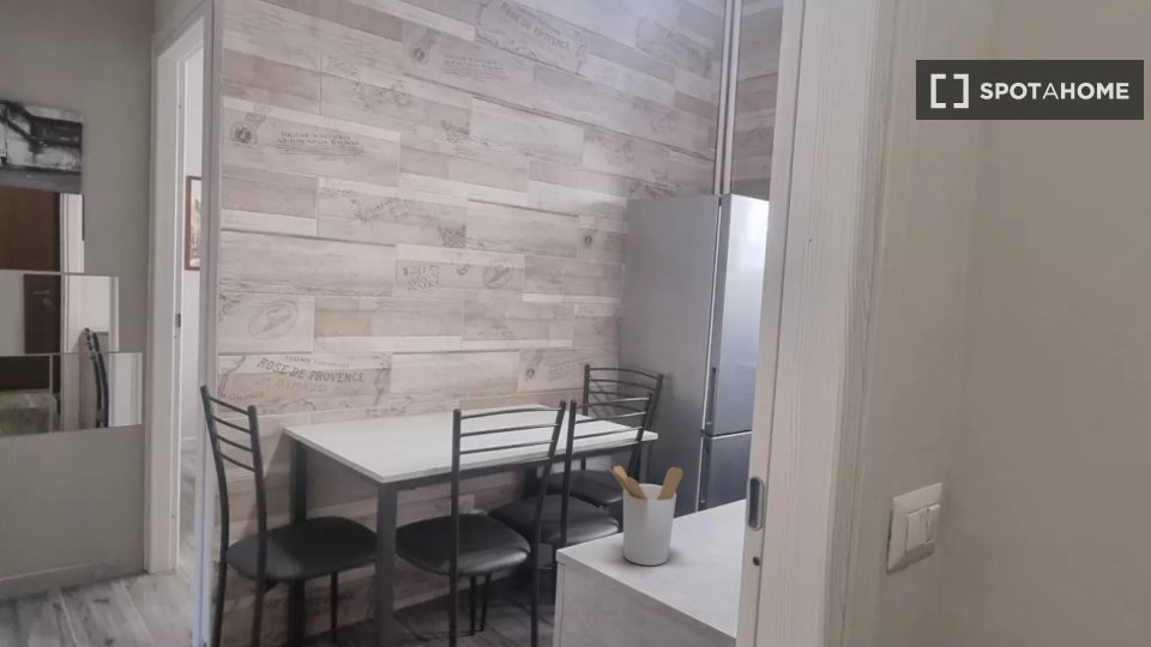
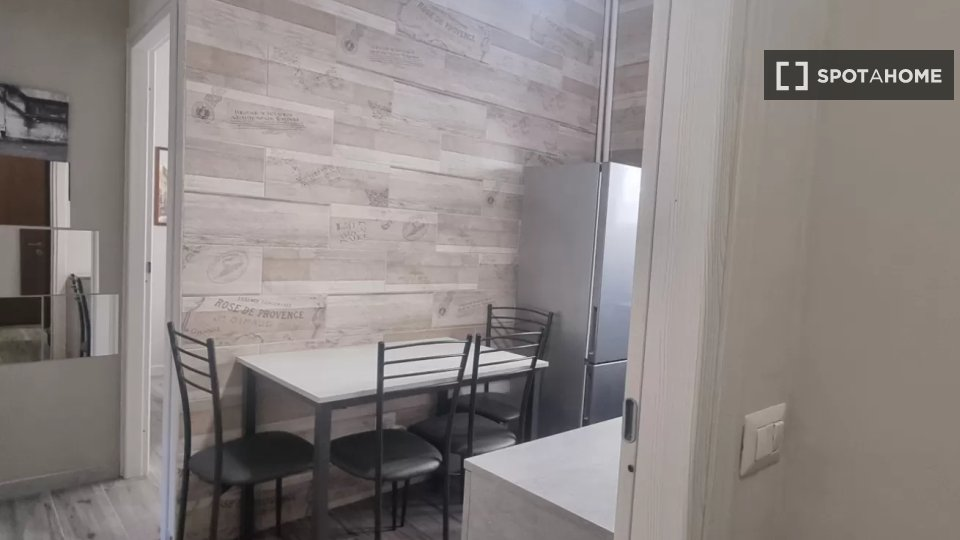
- utensil holder (640, 510)
